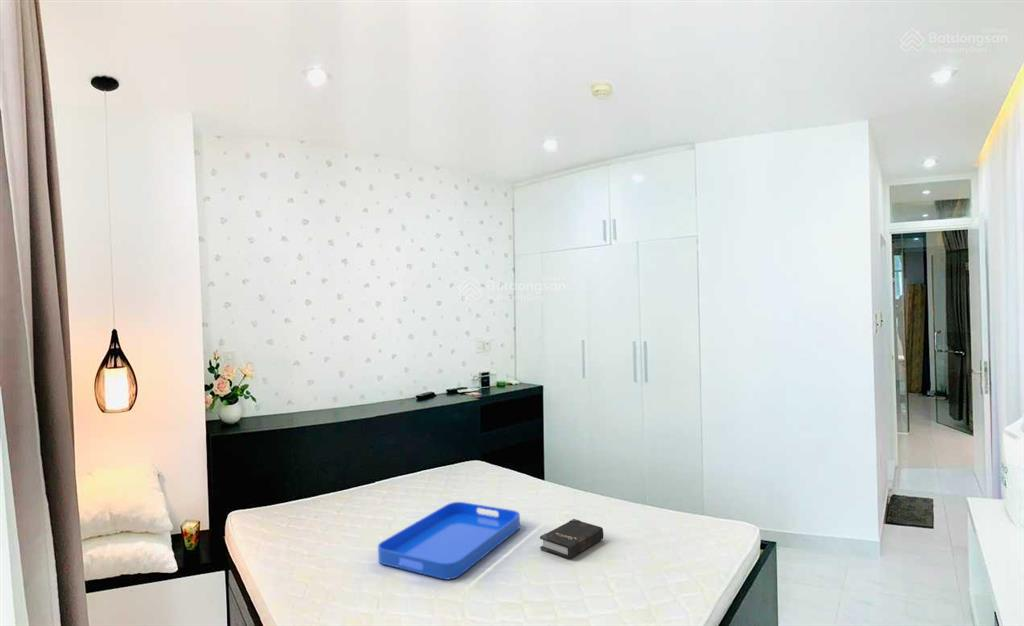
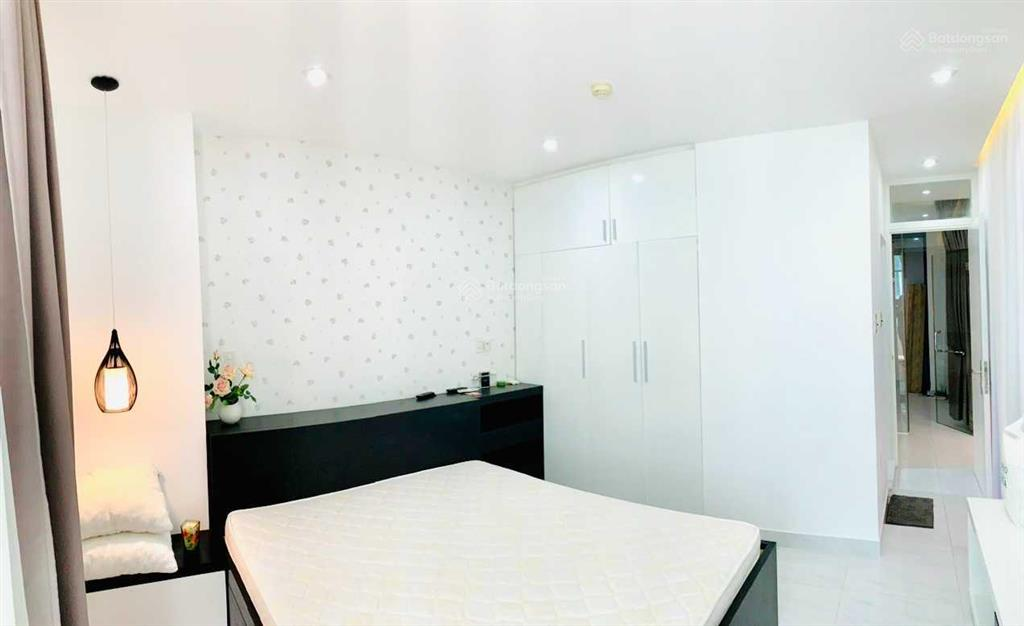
- serving tray (453, 535)
- hardback book (572, 538)
